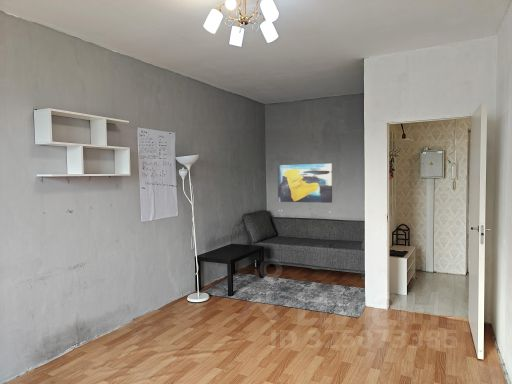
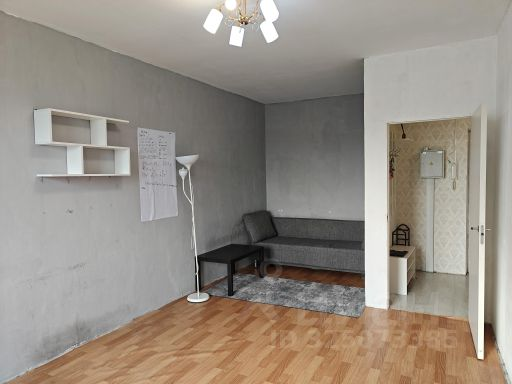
- wall art (304, 183)
